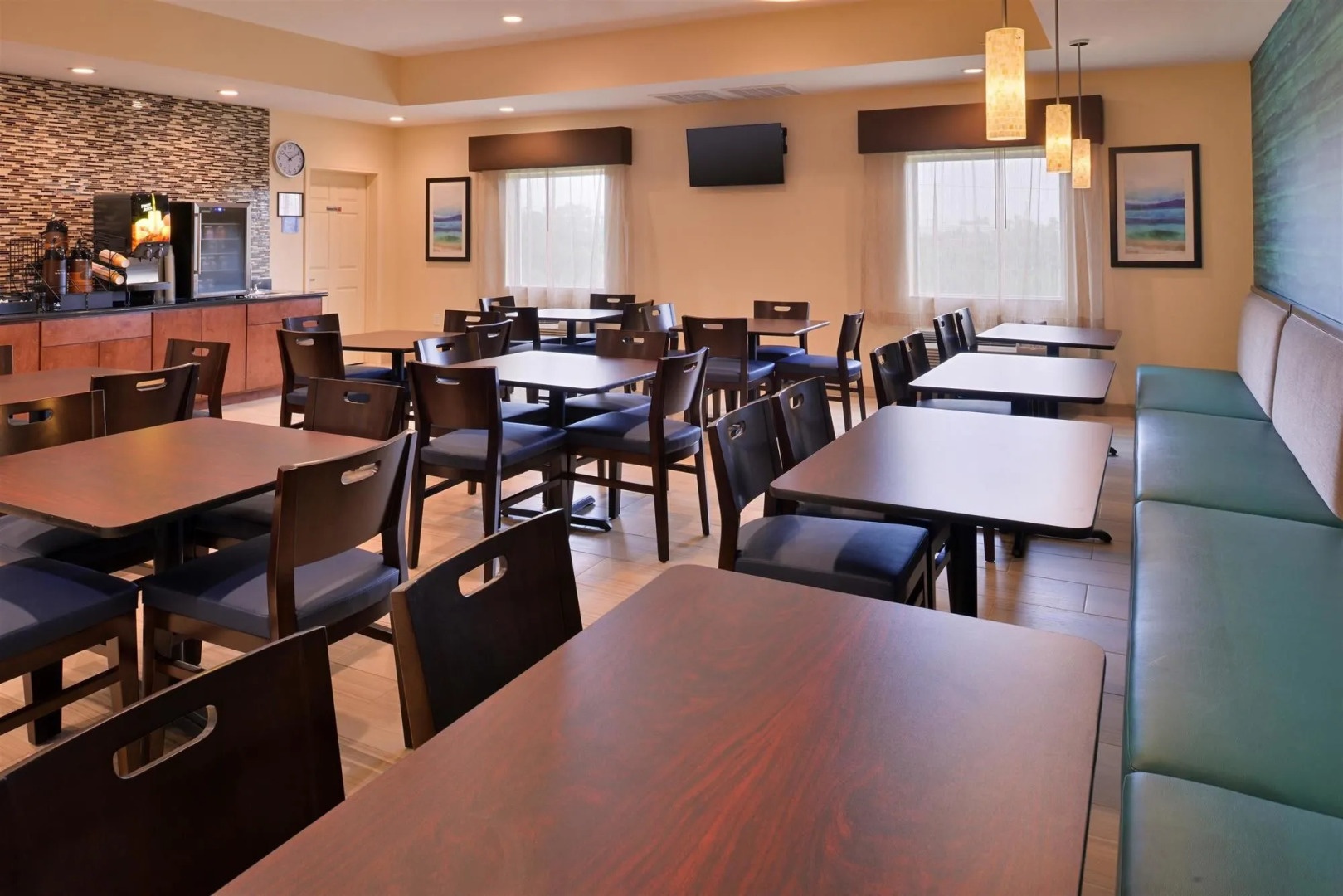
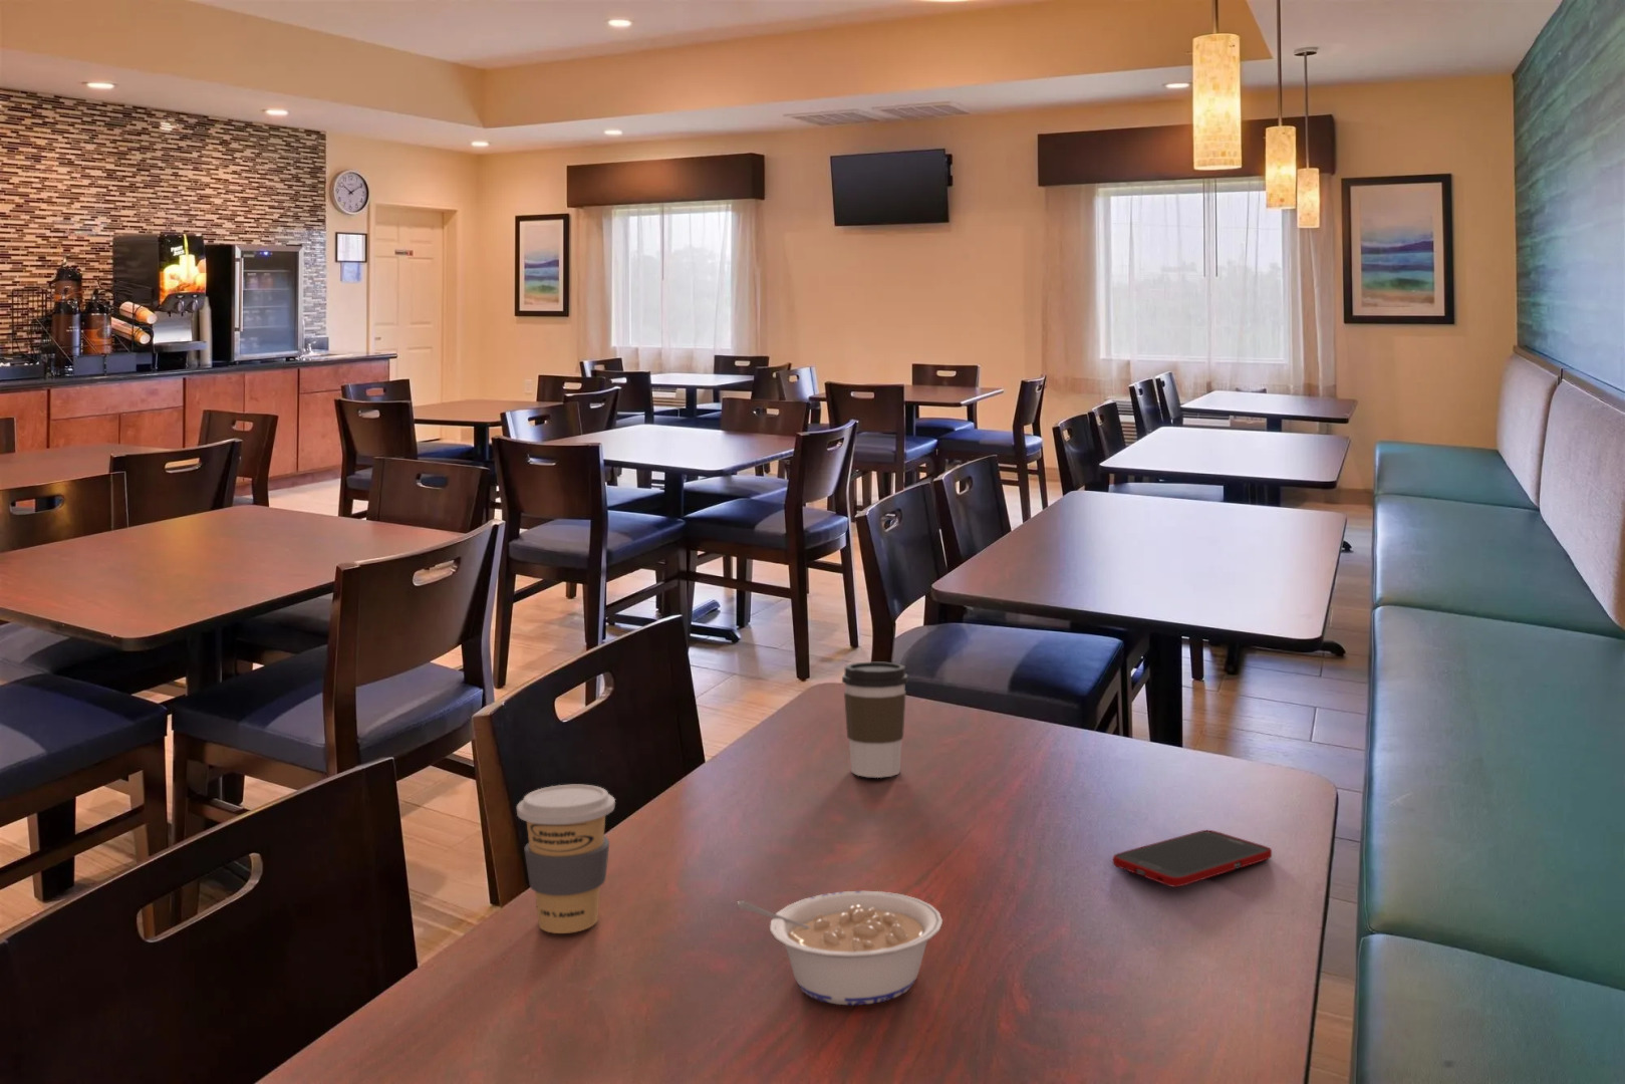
+ coffee cup (875, 719)
+ coffee cup (567, 858)
+ legume (851, 946)
+ cell phone (1192, 858)
